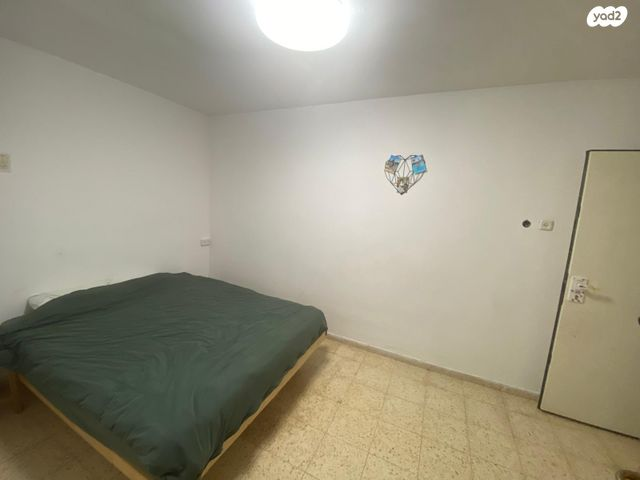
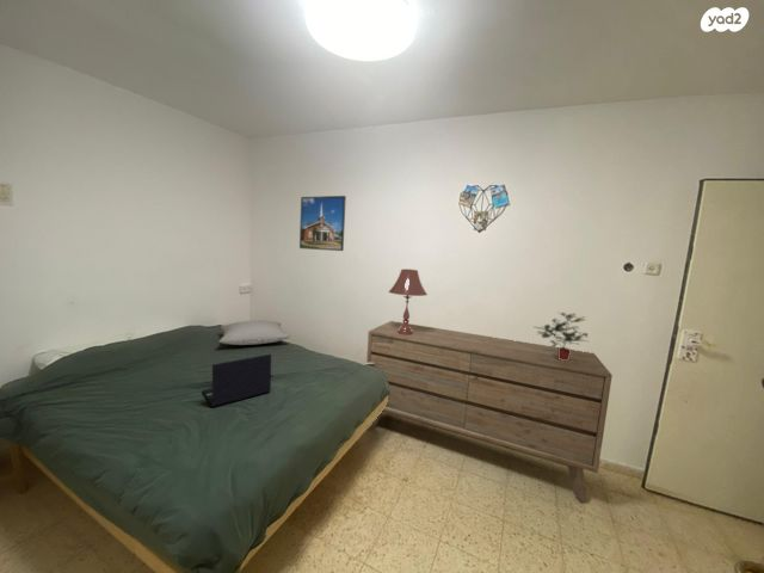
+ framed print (321, 223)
+ dresser (470, 393)
+ laptop (236, 372)
+ potted plant (559, 334)
+ table lamp (407, 301)
+ pillow (253, 331)
